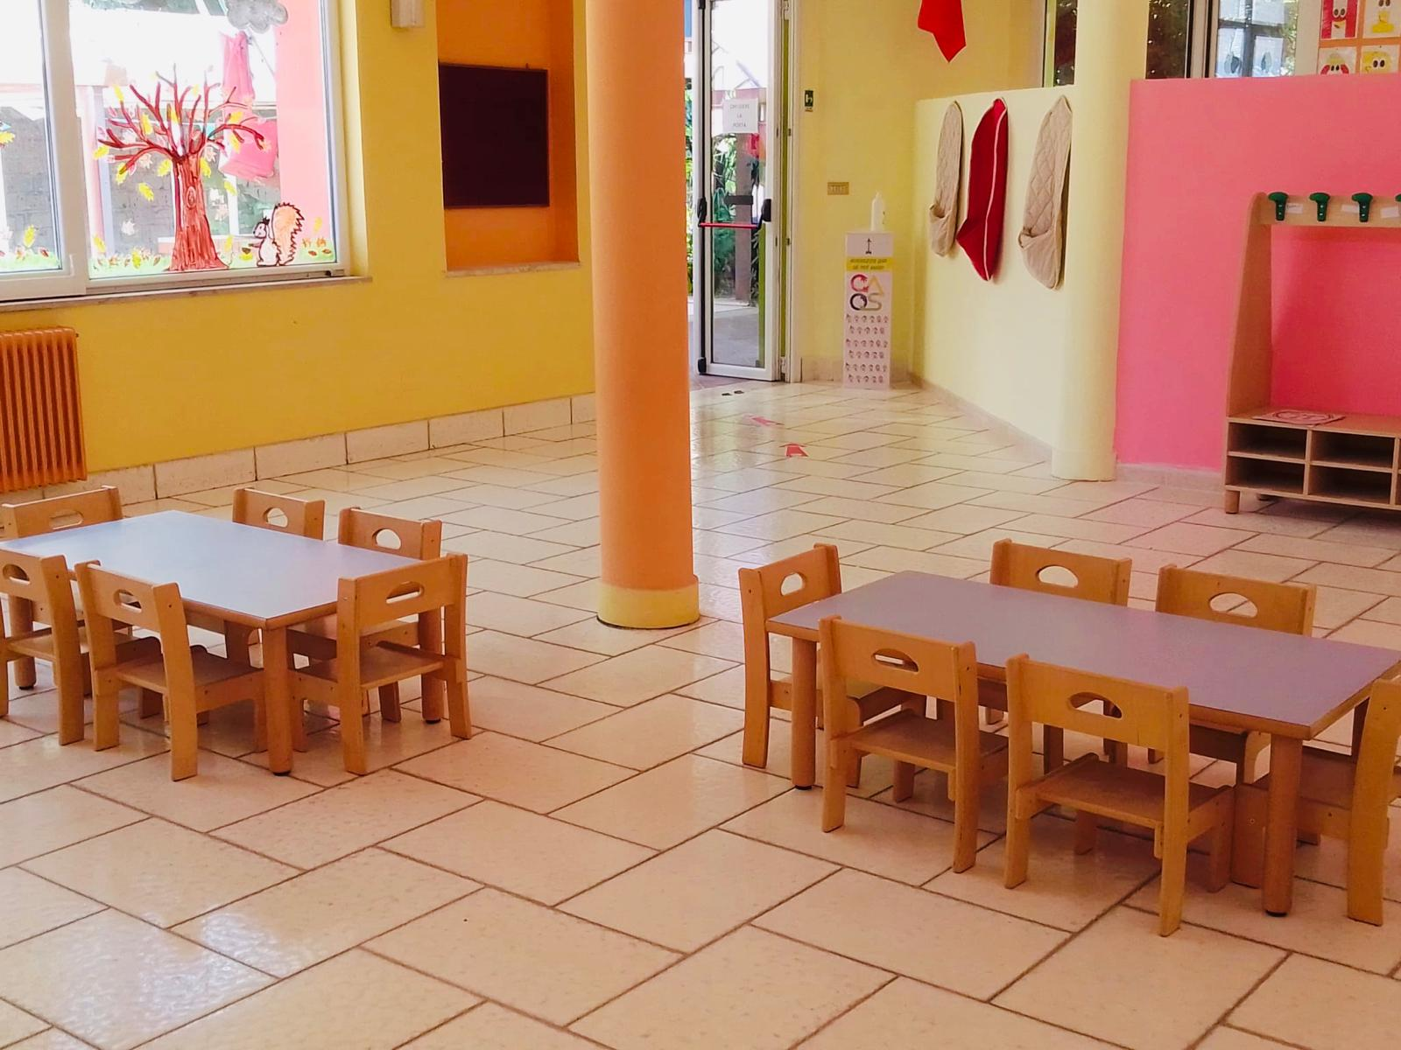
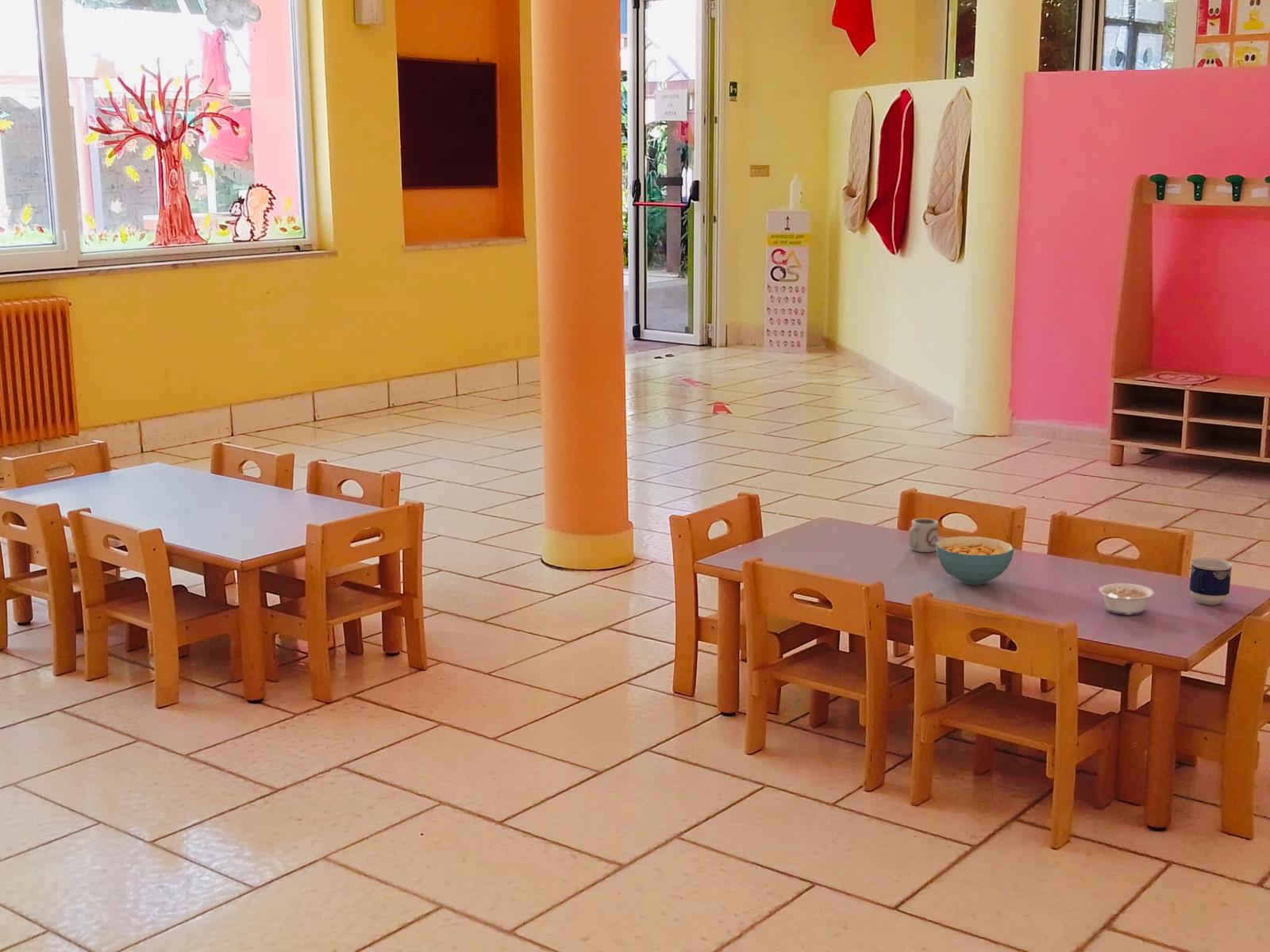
+ cup (922, 536)
+ legume (1124, 598)
+ cup (1207, 583)
+ cereal bowl (973, 563)
